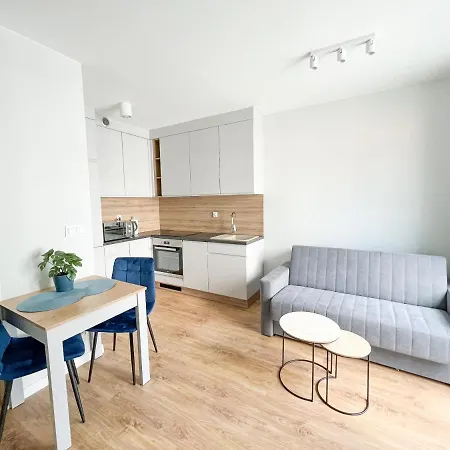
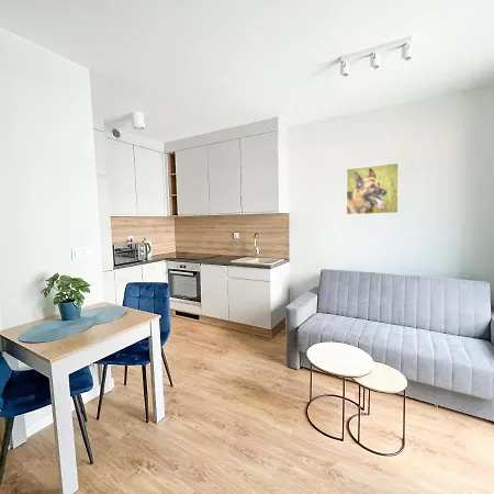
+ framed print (371, 190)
